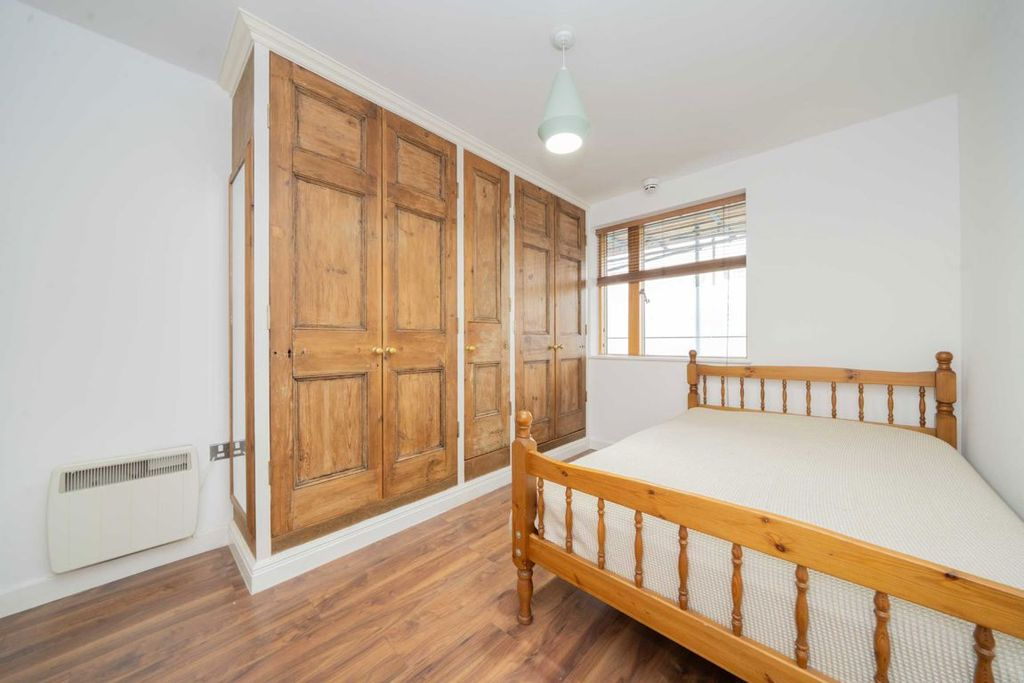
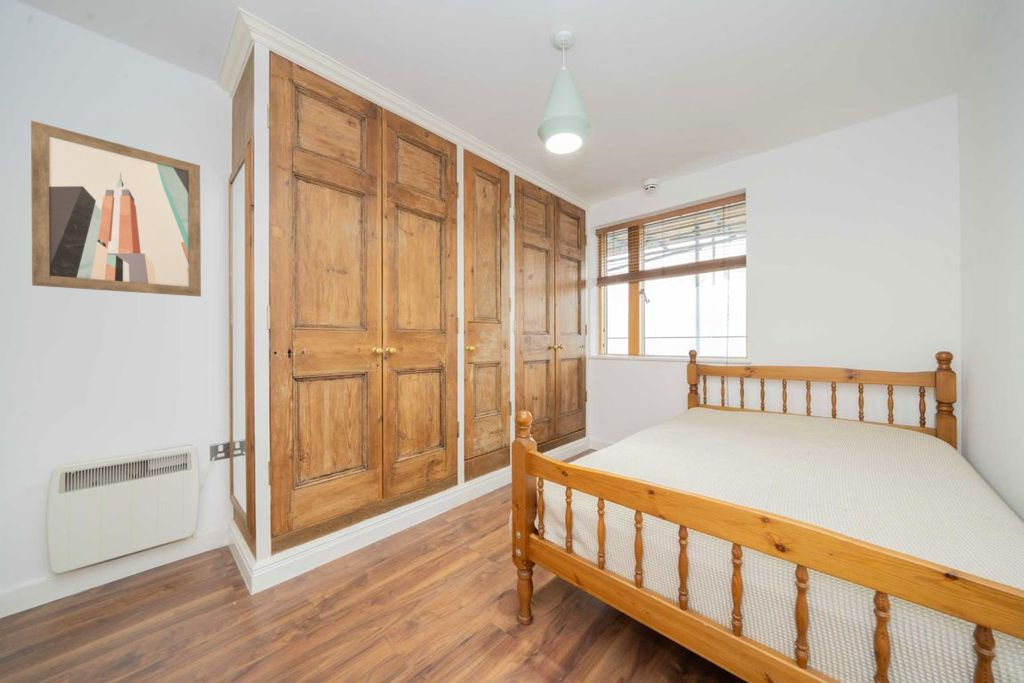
+ wall art (125, 218)
